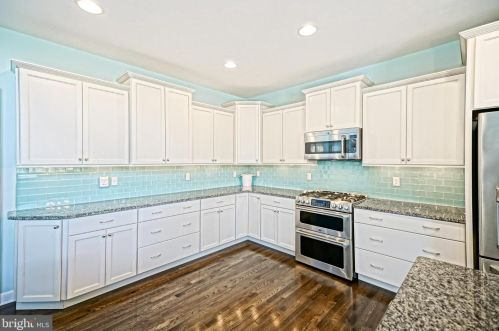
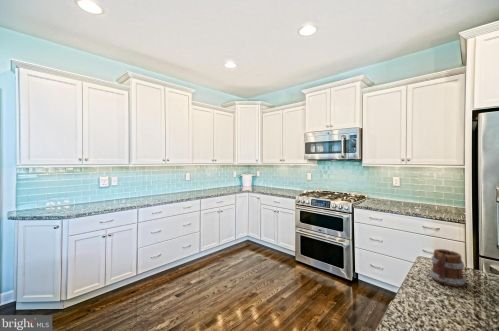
+ mug (446, 266)
